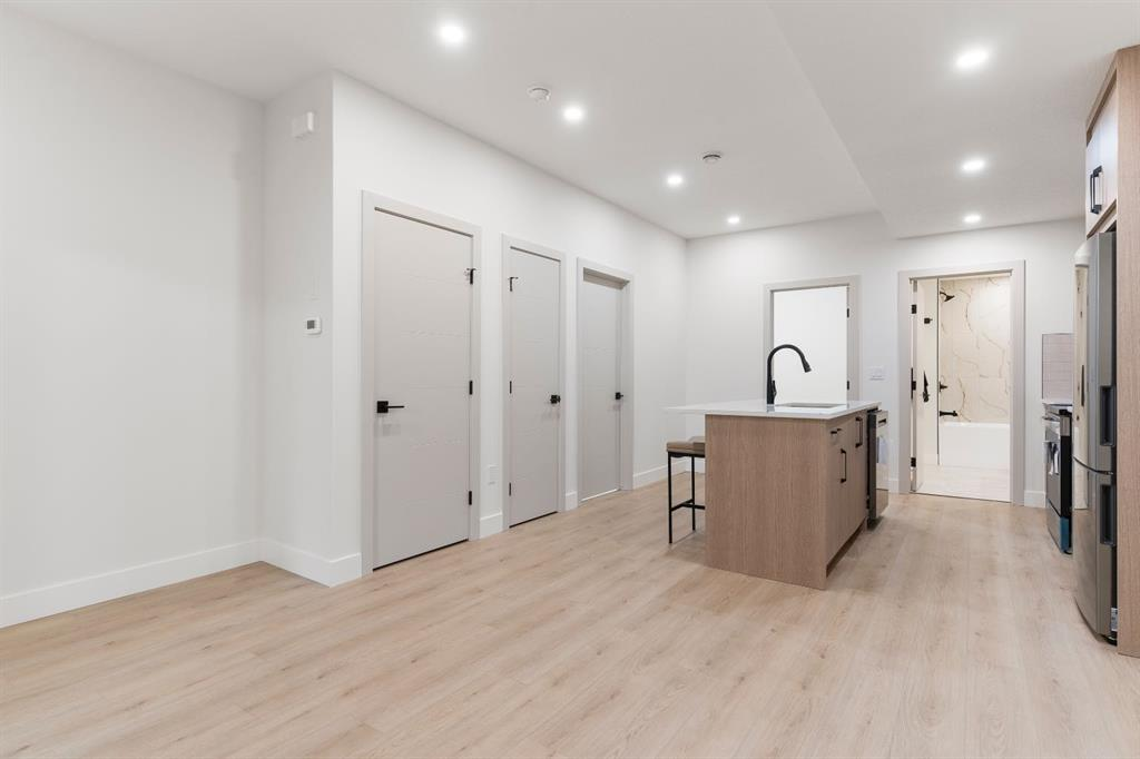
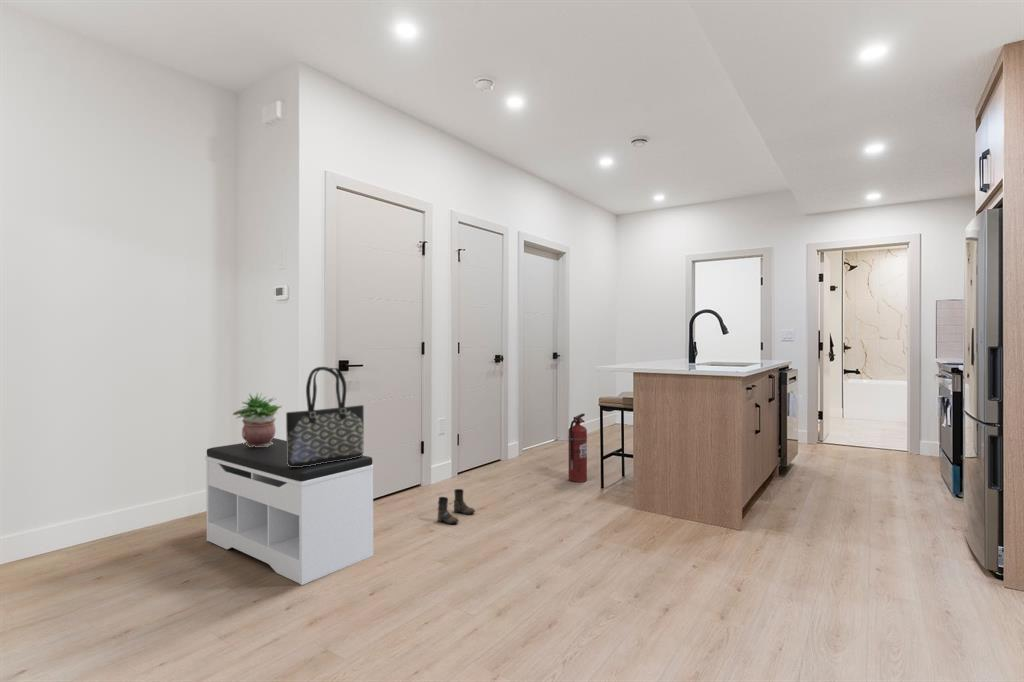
+ boots (456, 505)
+ potted plant (259, 418)
+ bench (286, 499)
+ fire extinguisher (577, 447)
+ tote bag (326, 413)
